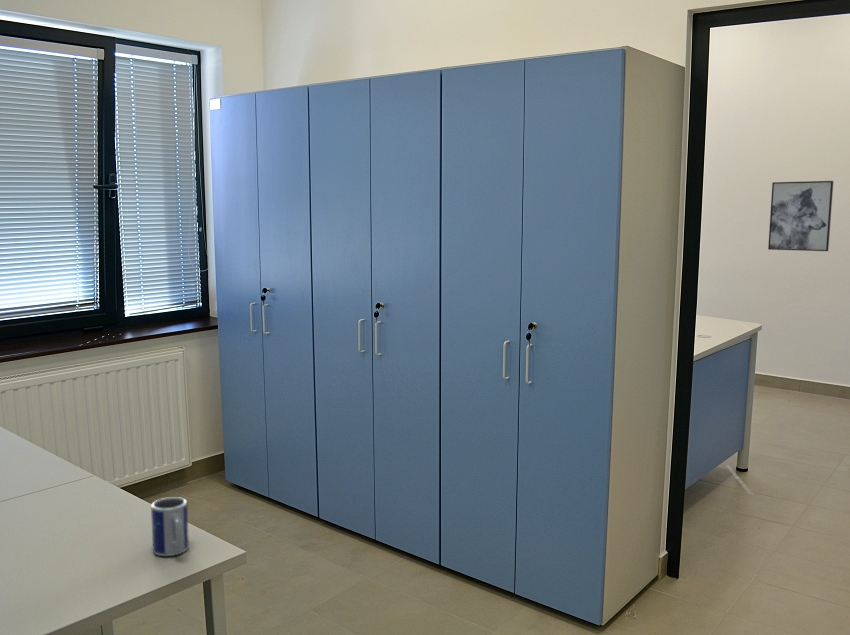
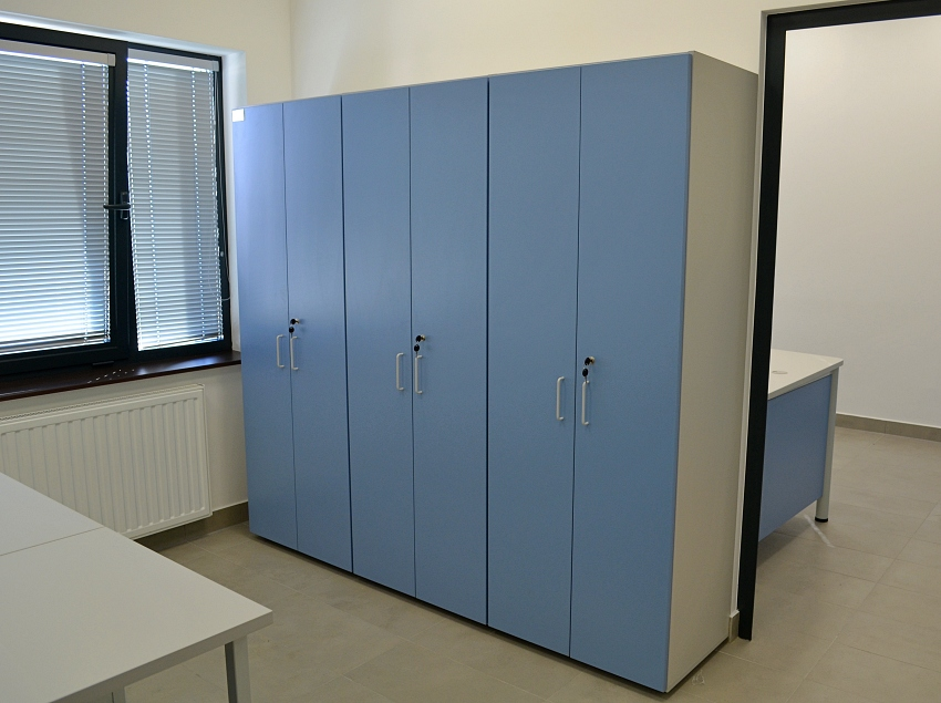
- mug (172, 529)
- wall art (799, 216)
